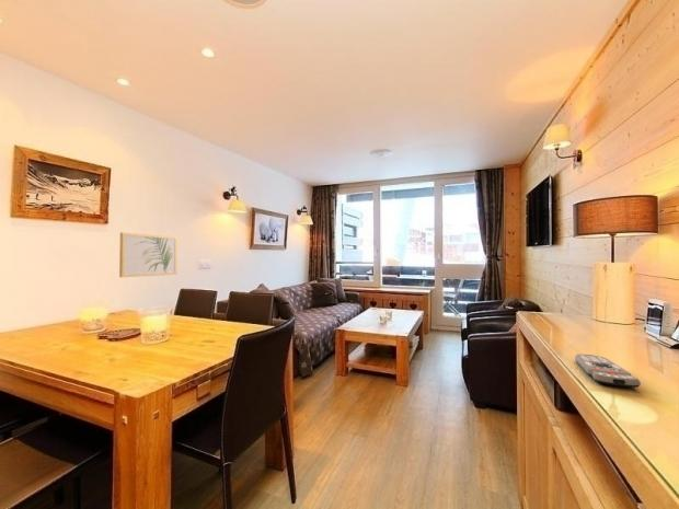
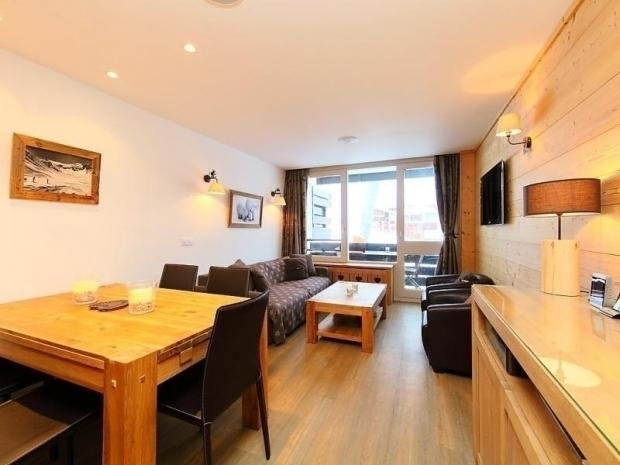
- wall art (150, 255)
- remote control (601, 368)
